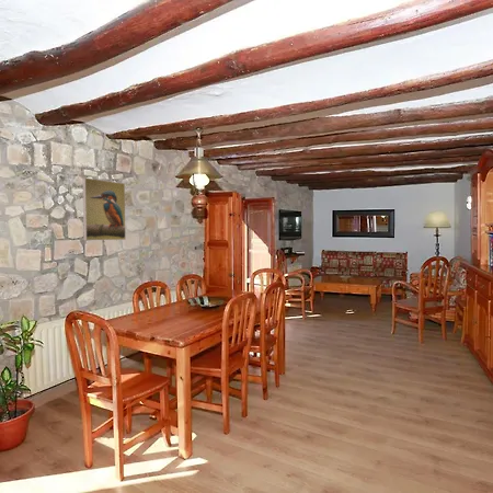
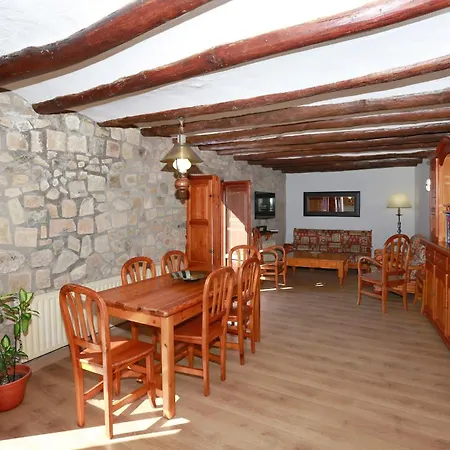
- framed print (105, 210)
